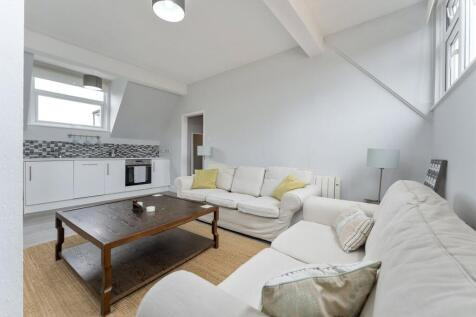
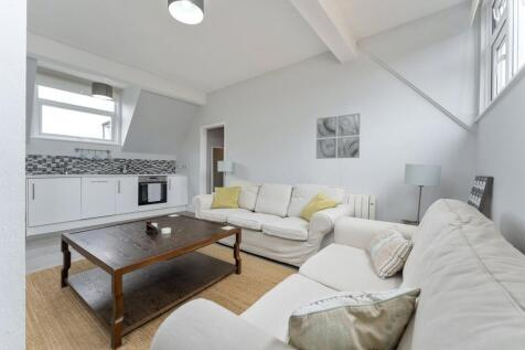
+ wall art (338, 136)
